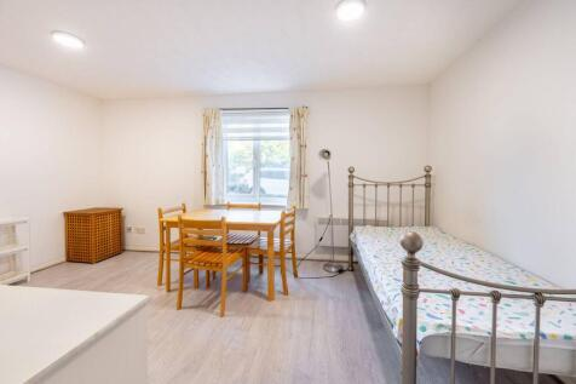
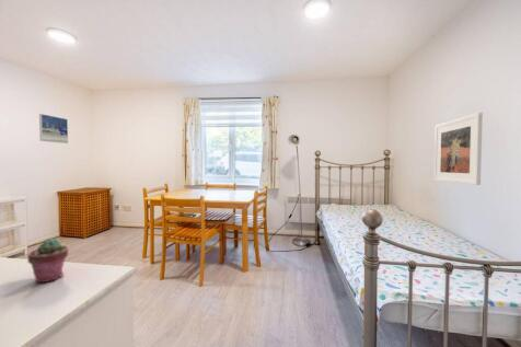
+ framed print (54, 129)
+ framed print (454, 151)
+ potted succulent (48, 258)
